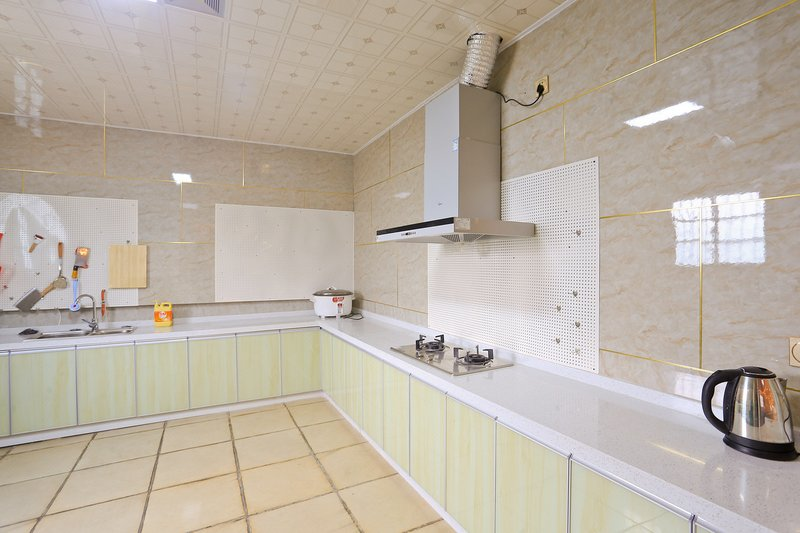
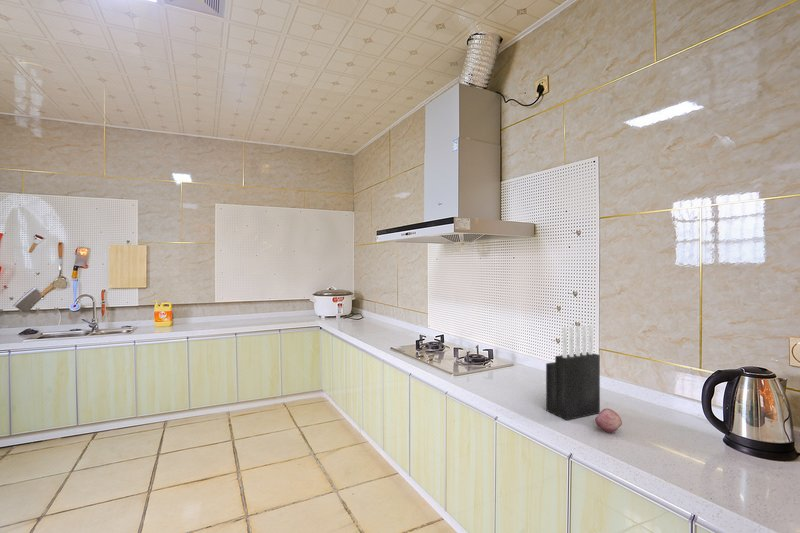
+ fruit (608, 420)
+ knife block (570, 367)
